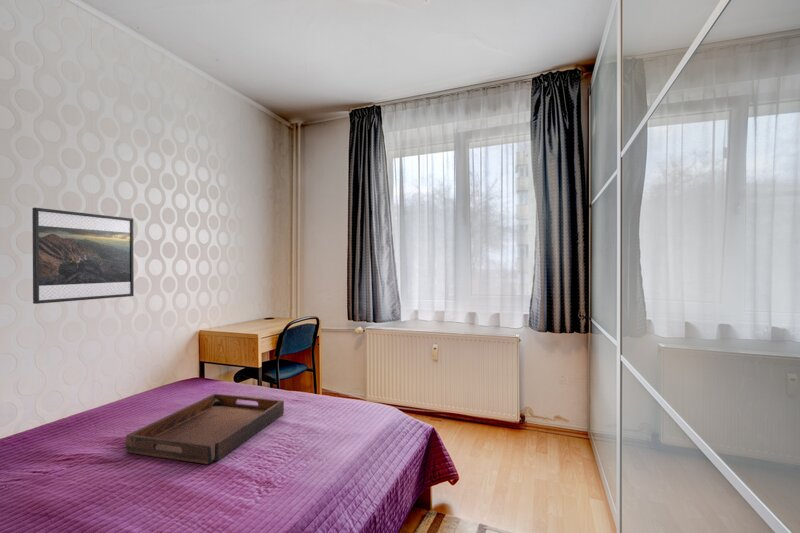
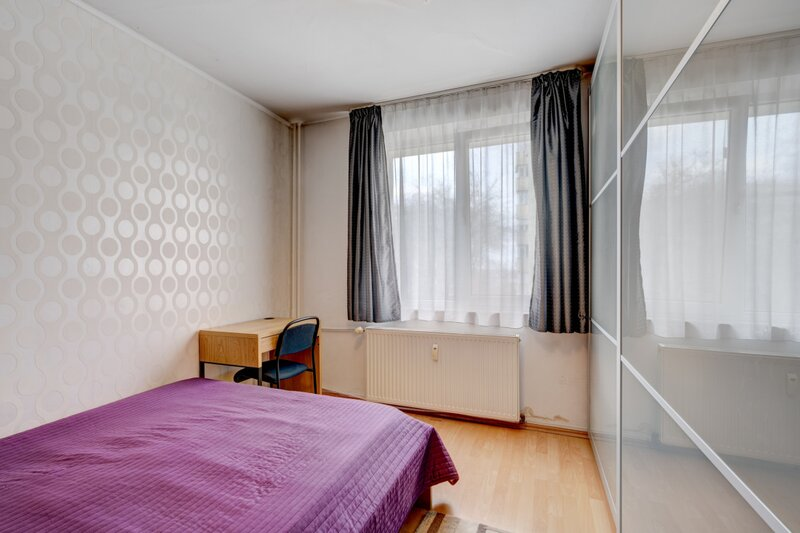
- serving tray (213, 423)
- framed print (88, 256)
